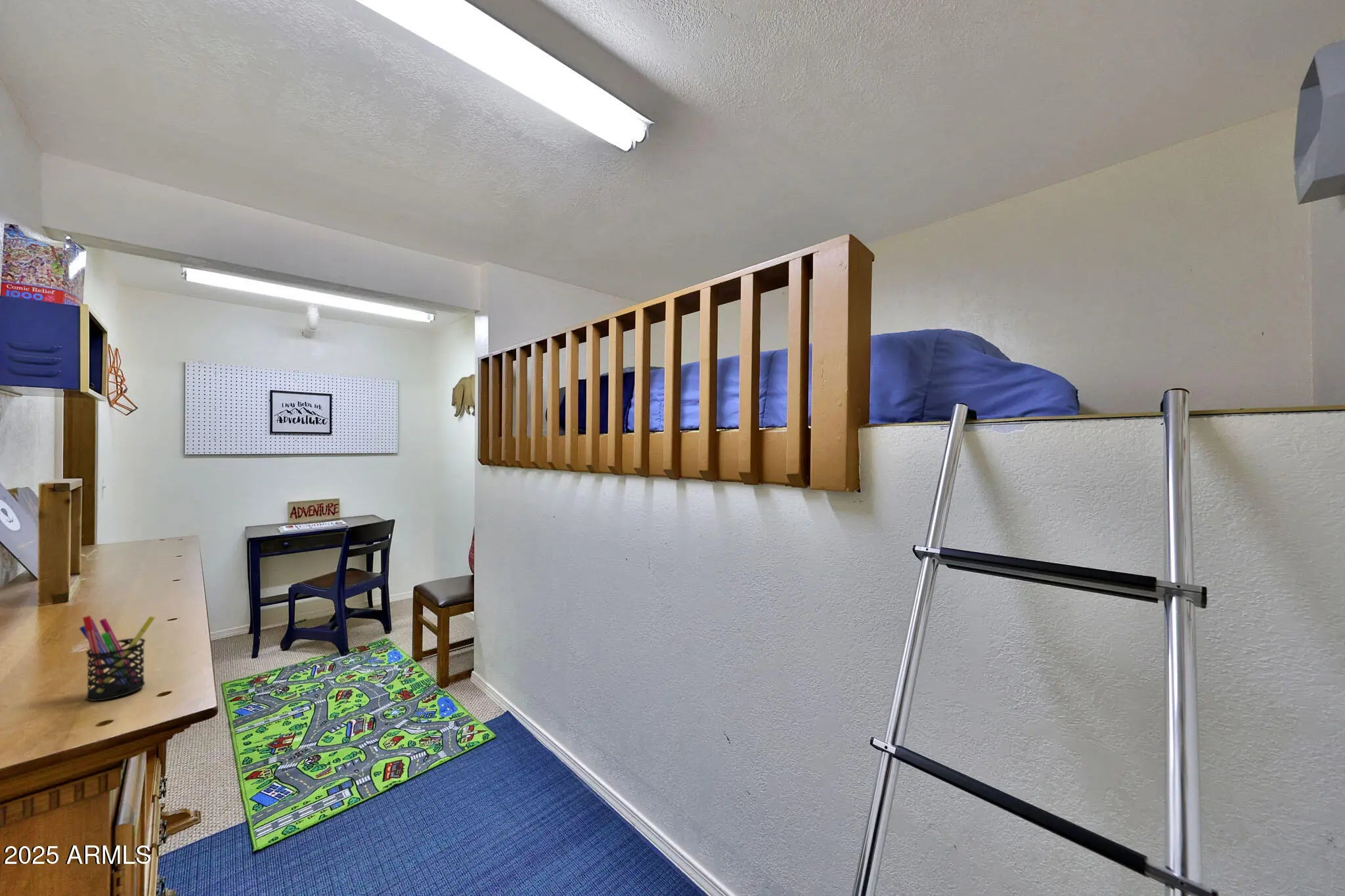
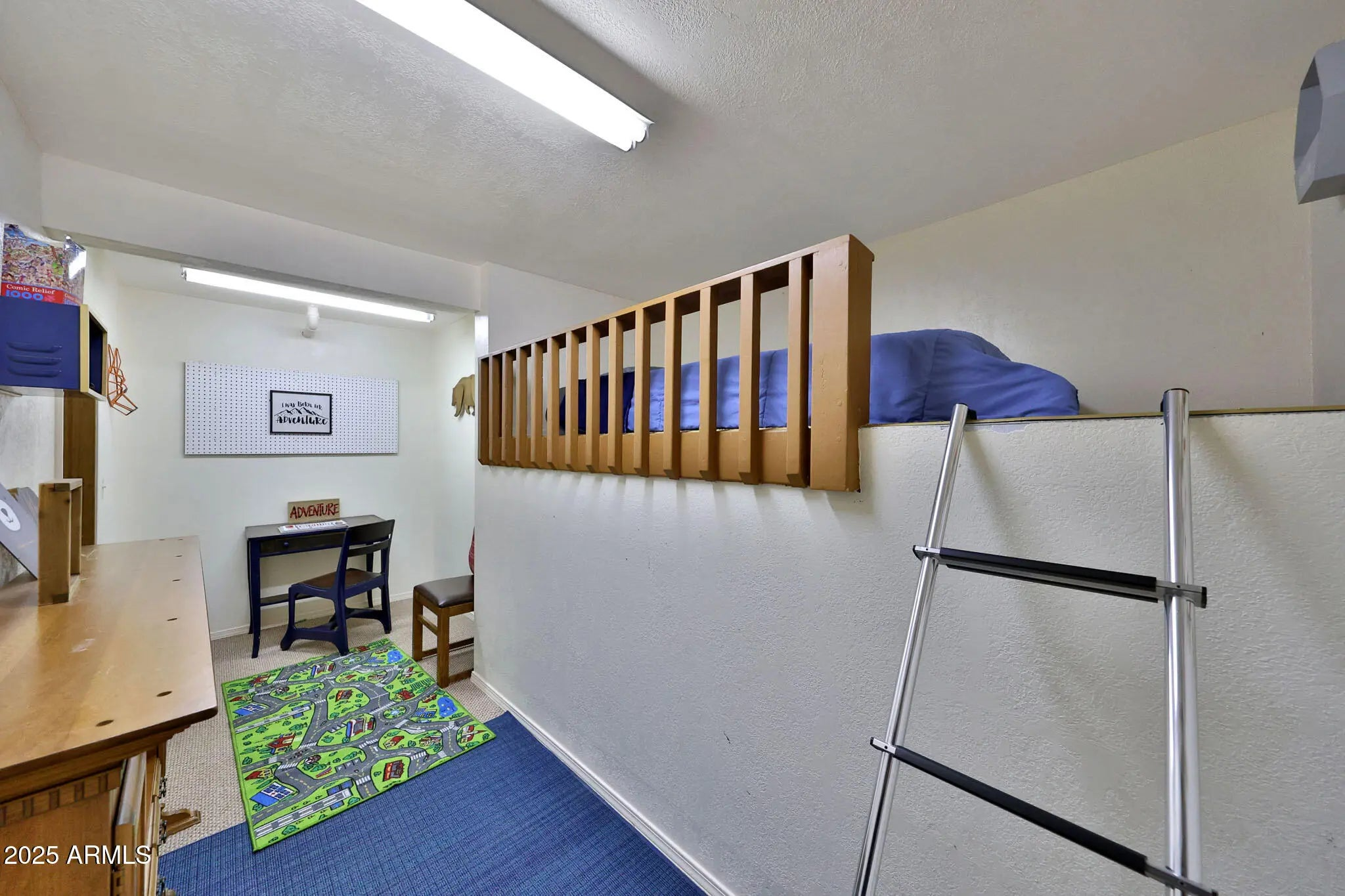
- pen holder (111, 654)
